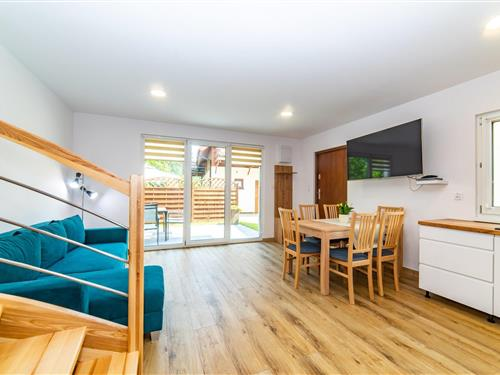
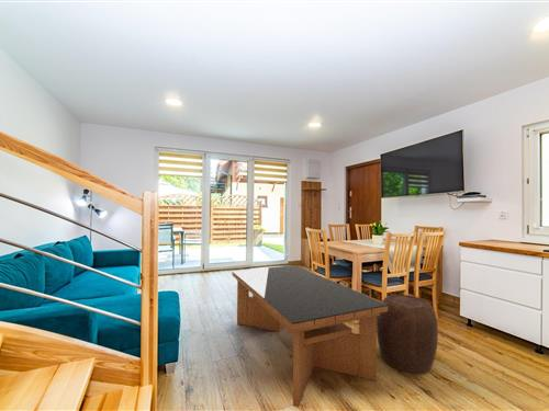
+ coffee table (293, 315)
+ stool (405, 329)
